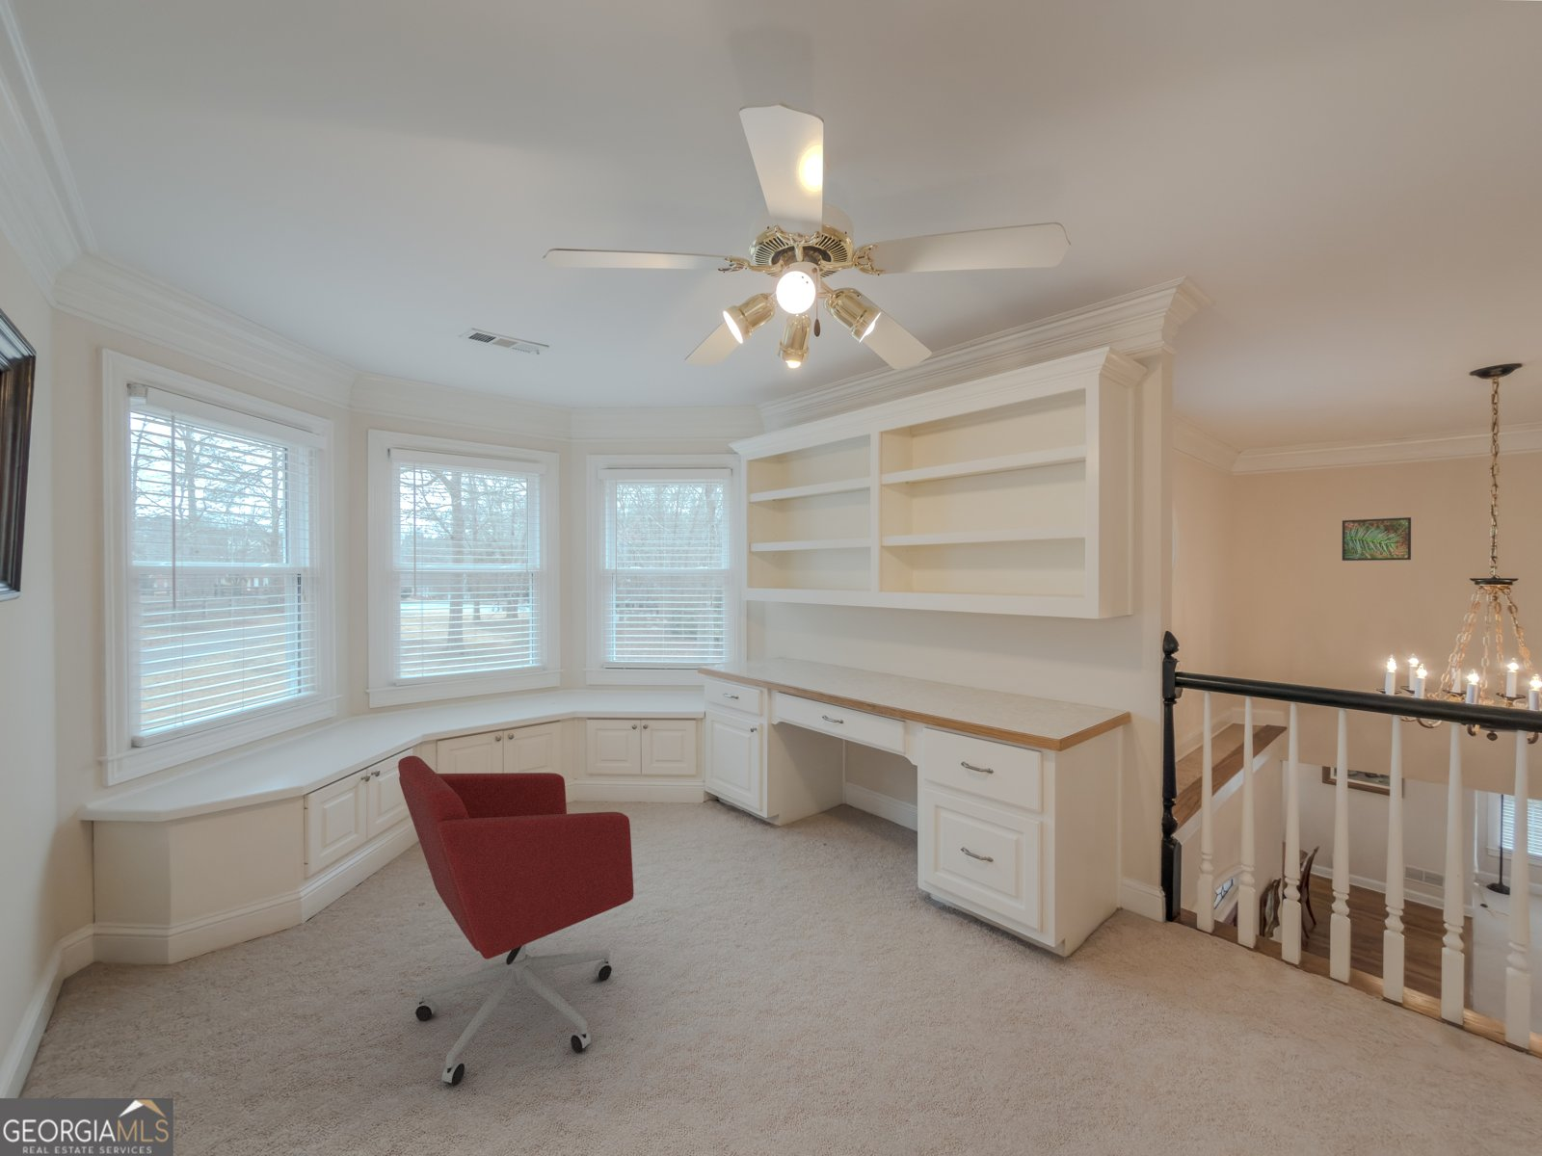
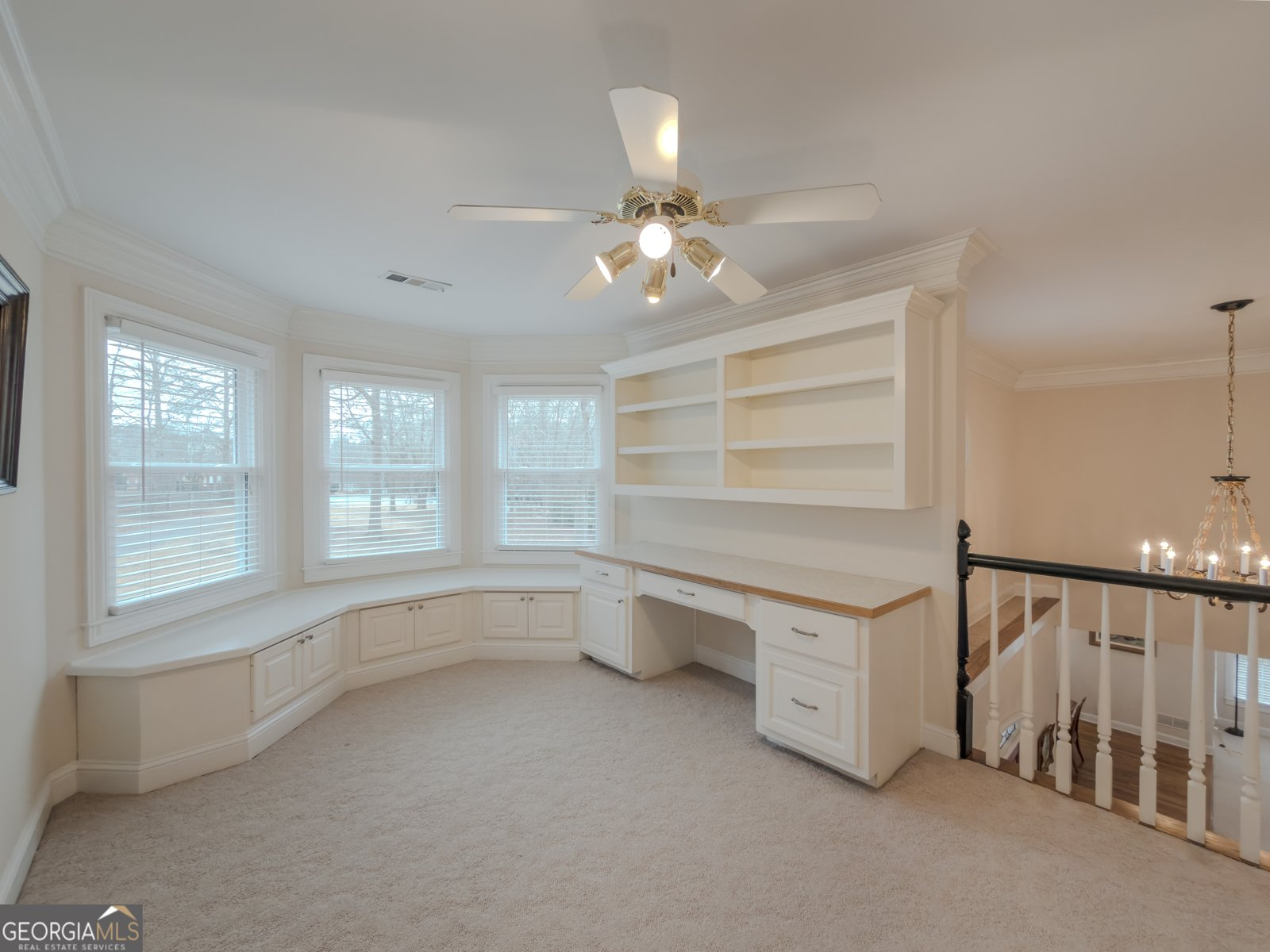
- armchair (514, 885)
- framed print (1376, 539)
